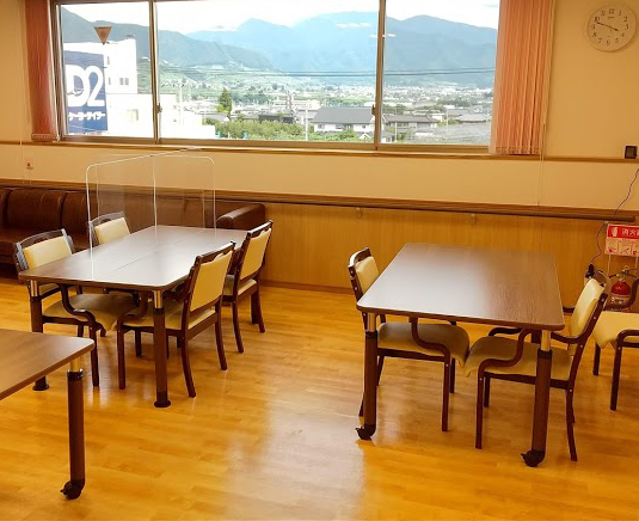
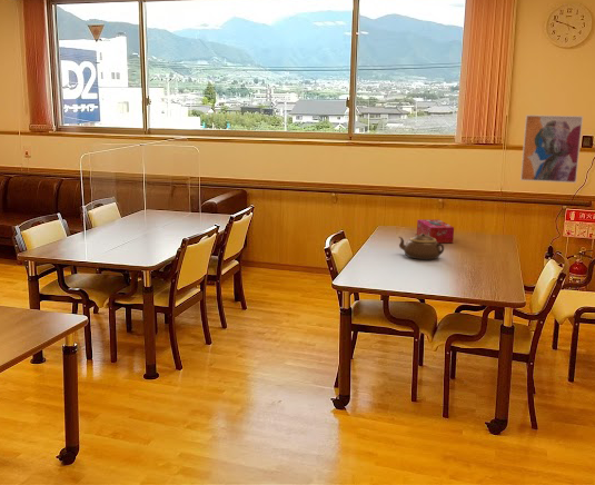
+ teapot (422, 245)
+ wall art (551, 148)
+ tissue box (434, 230)
